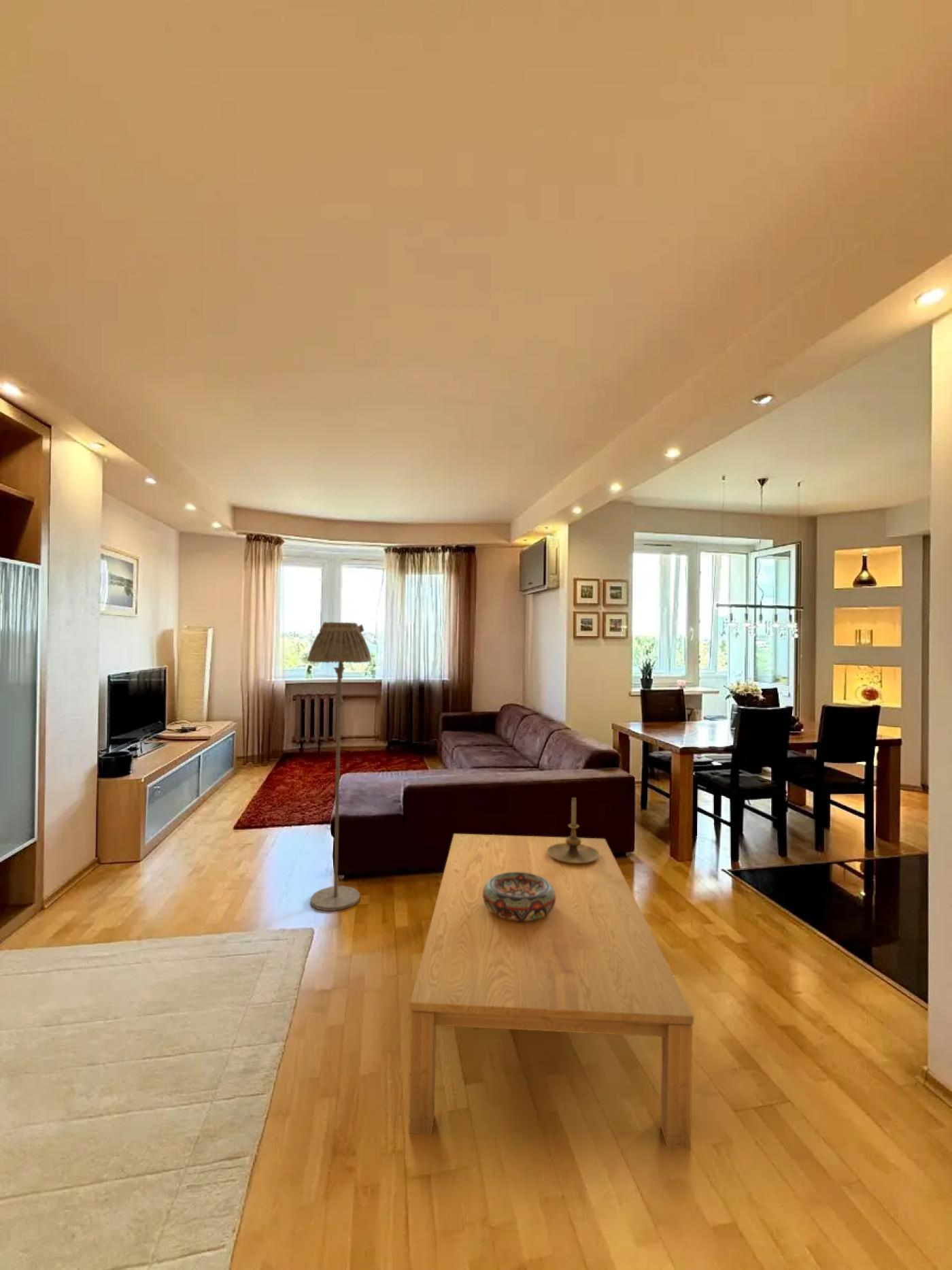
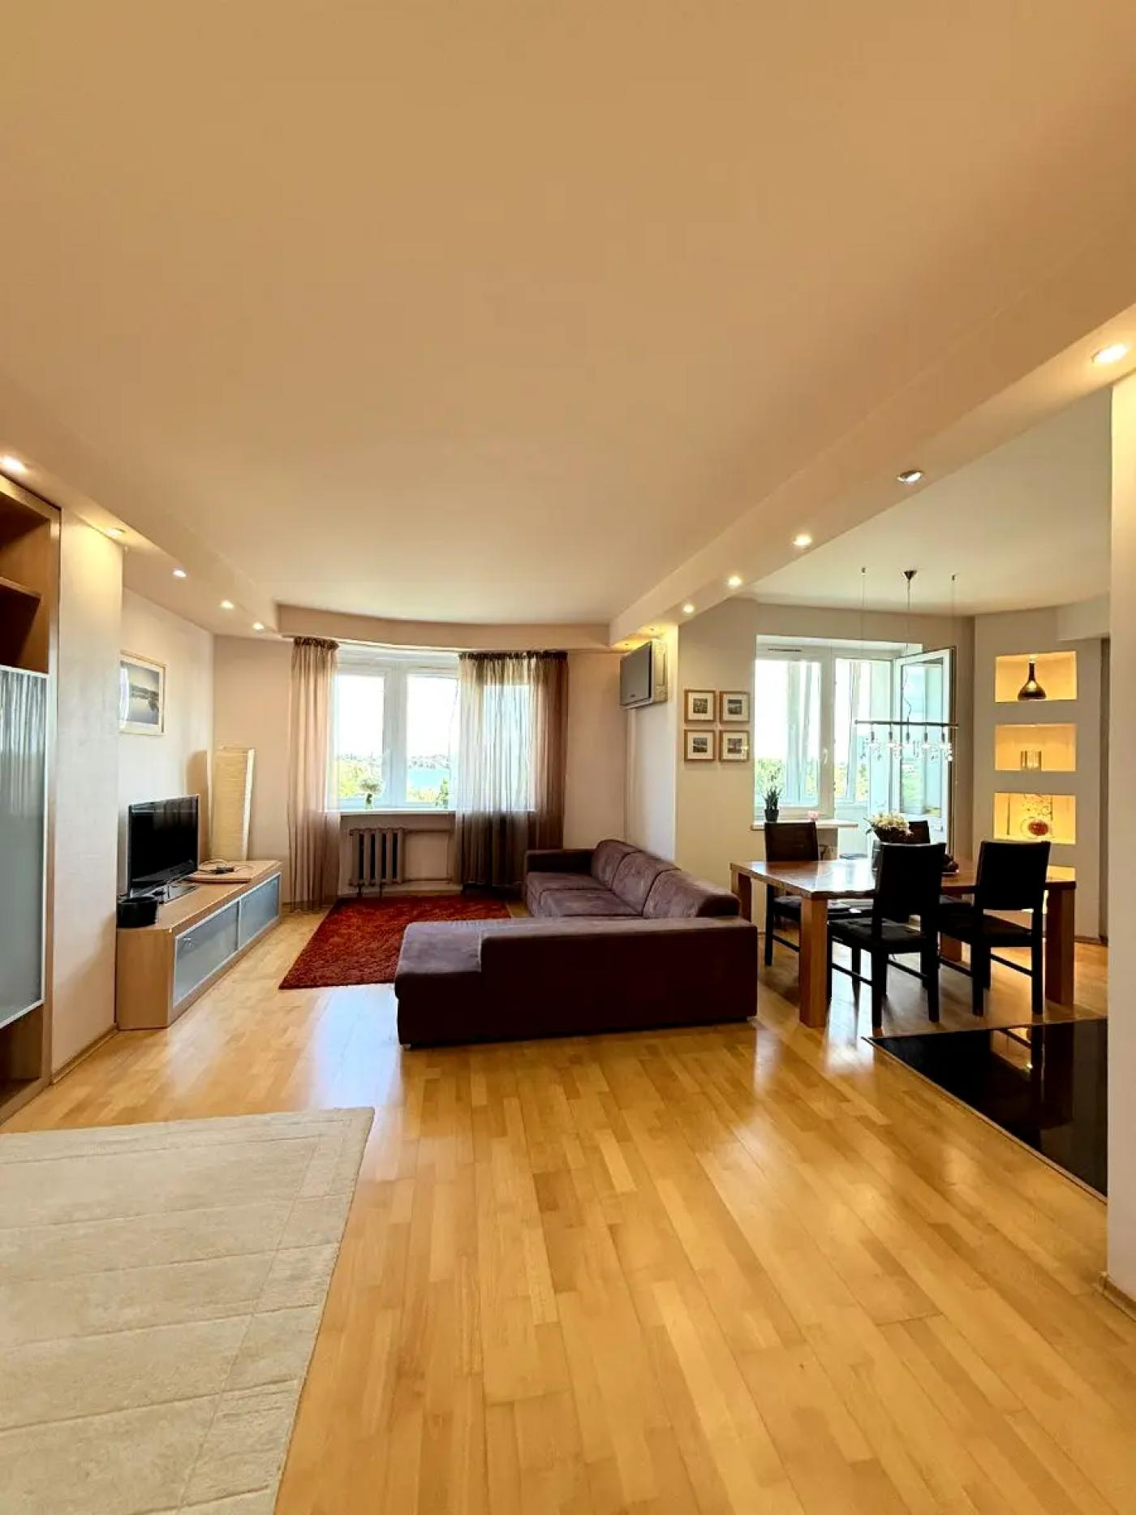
- floor lamp (338, 761)
- decorative bowl (519, 895)
- coffee table (535, 942)
- candle holder (573, 826)
